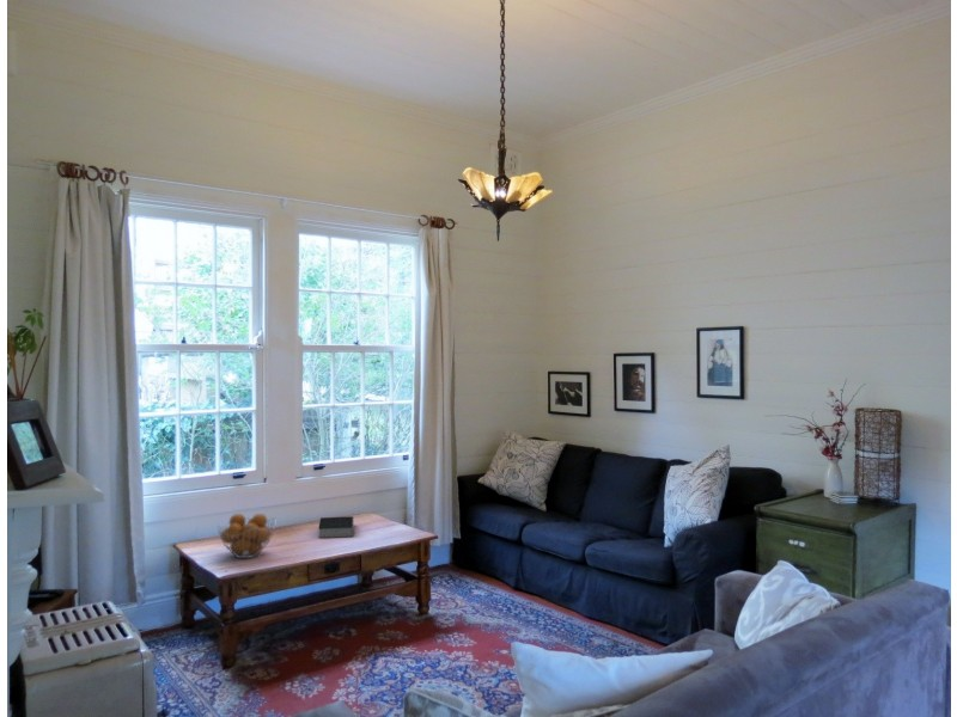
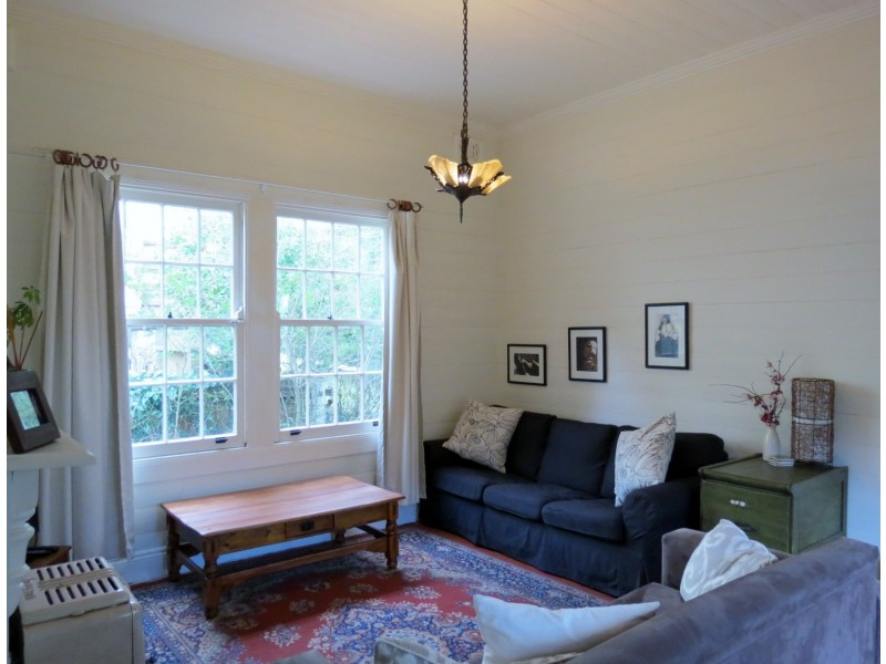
- book (336, 525)
- fruit basket (246, 534)
